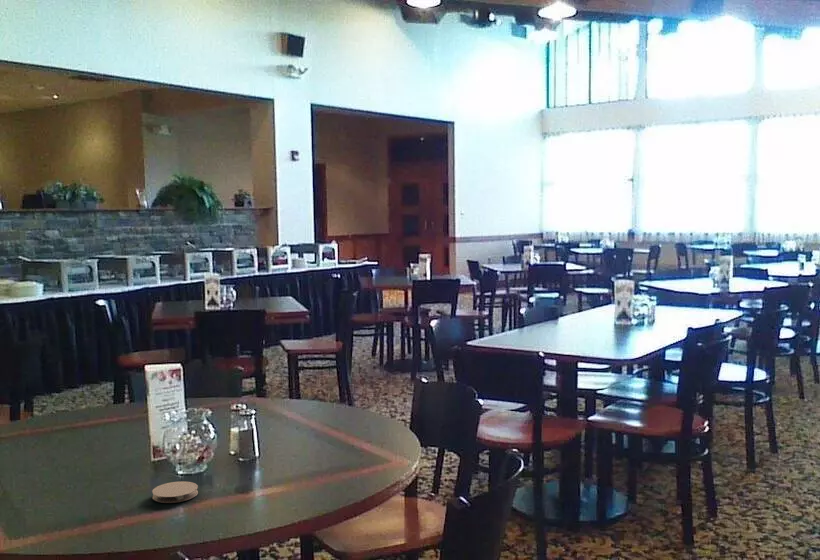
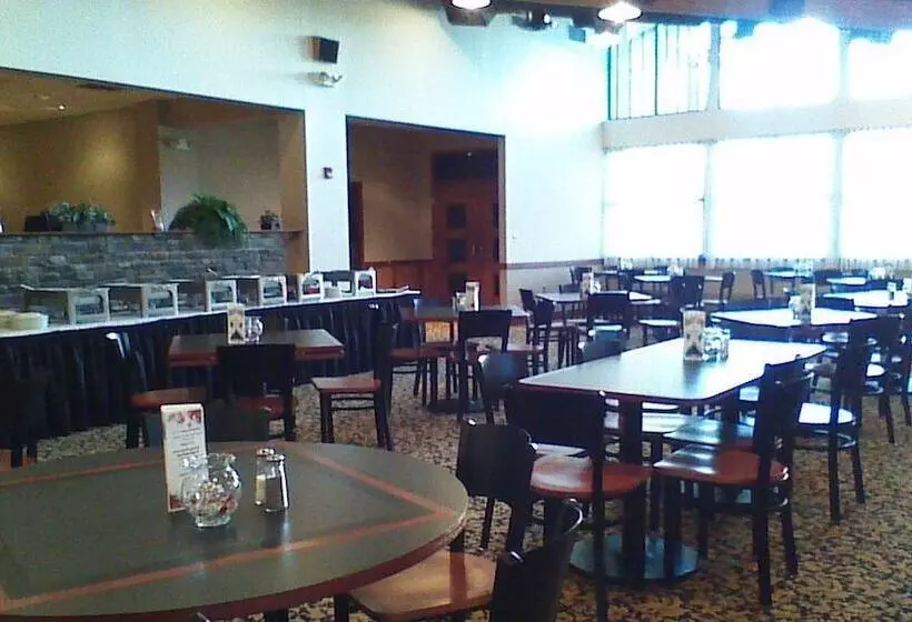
- coaster (175, 491)
